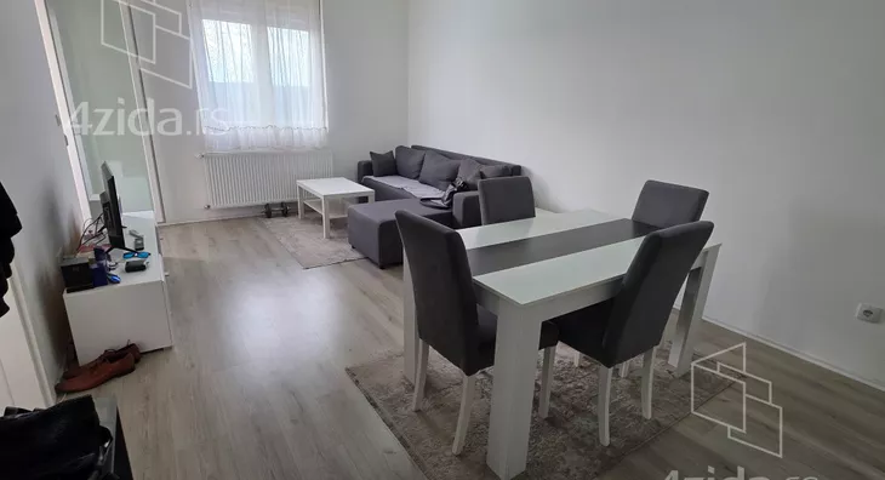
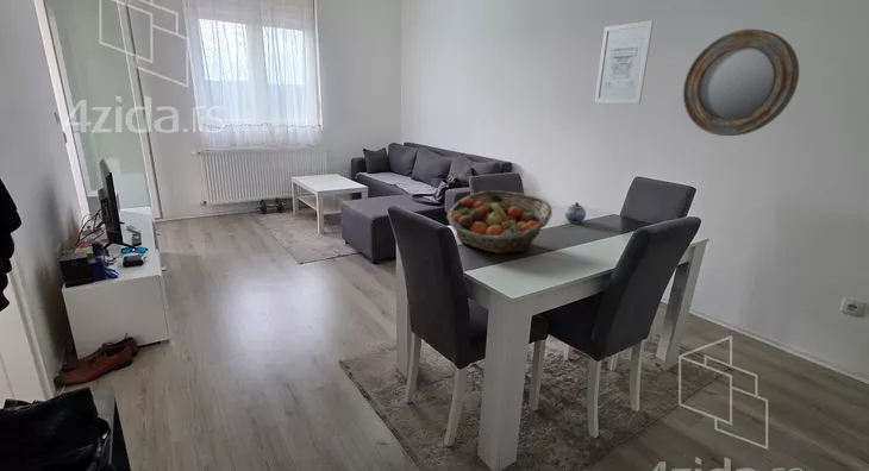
+ fruit basket (496, 220)
+ teapot (575, 212)
+ wall art (621, 64)
+ home mirror (734, 84)
